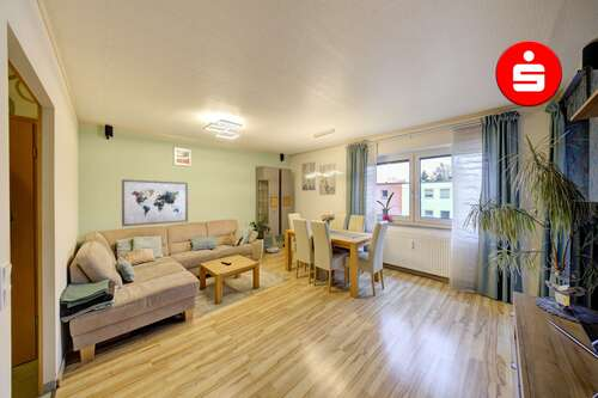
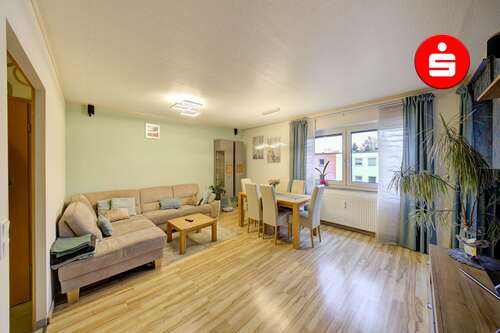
- wall art (158, 202)
